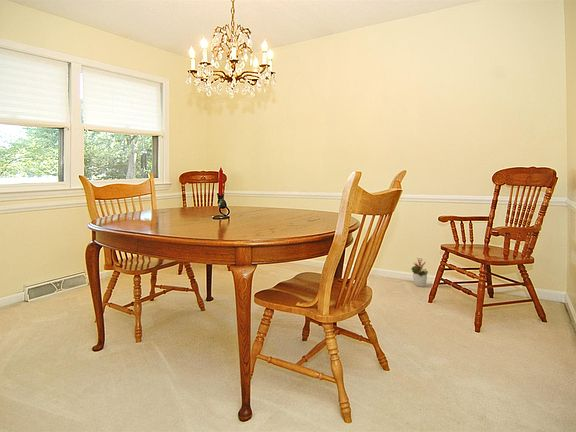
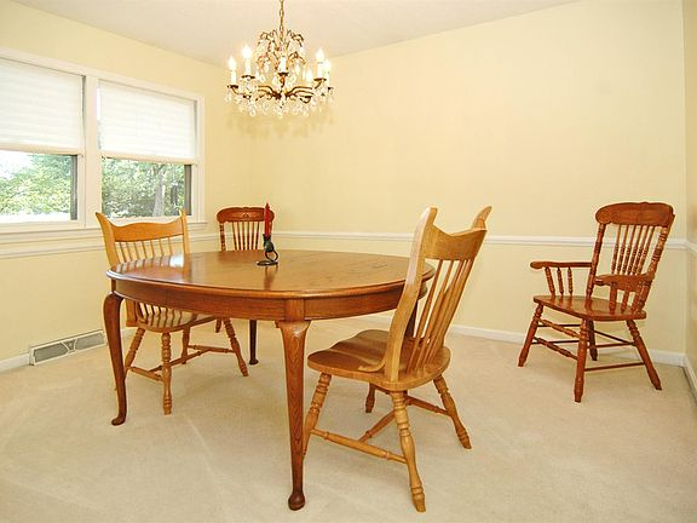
- decorative plant (419, 271)
